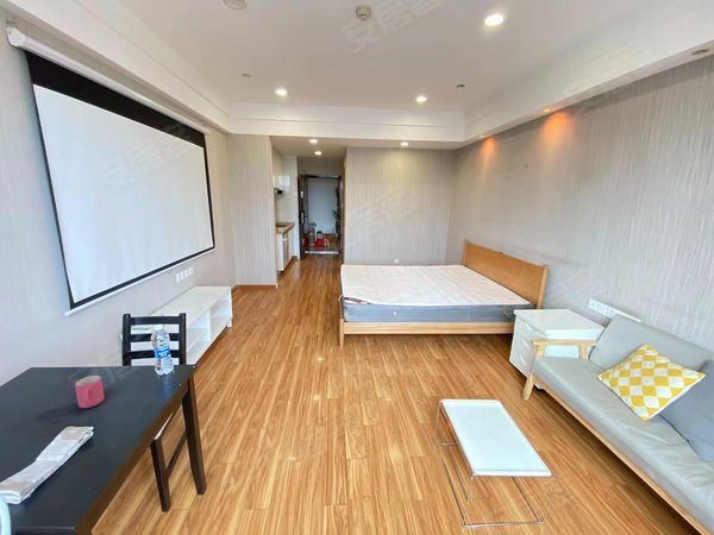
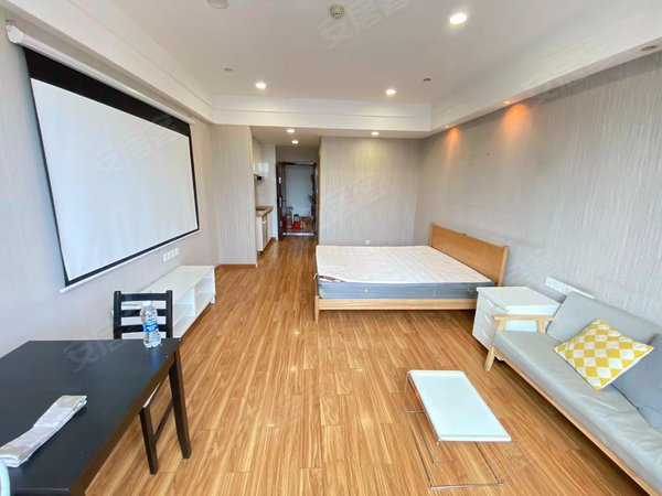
- mug (88, 394)
